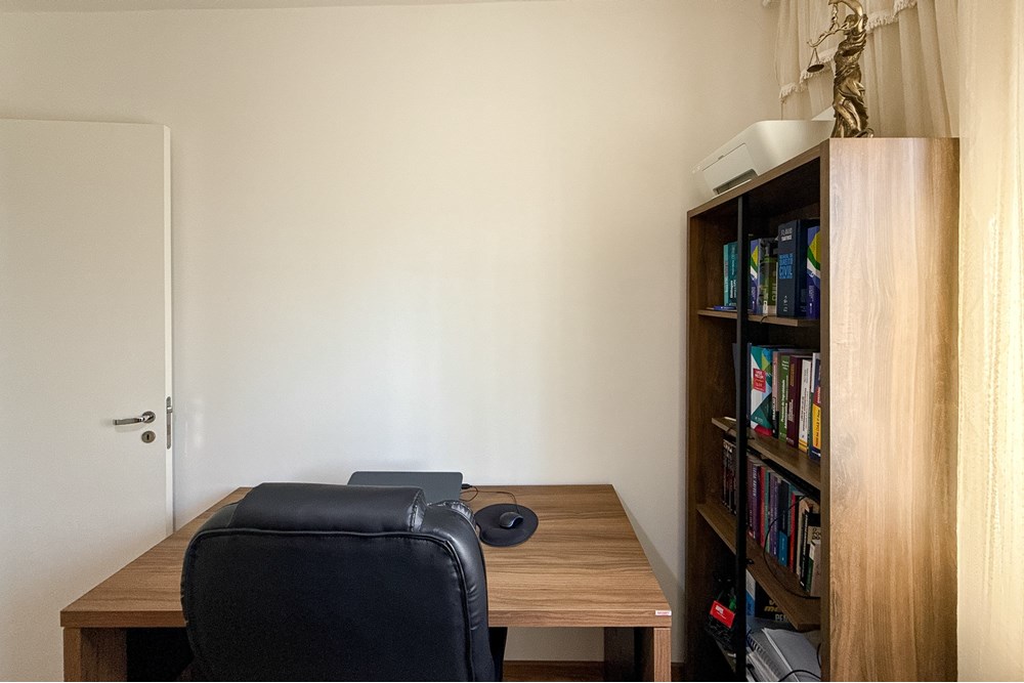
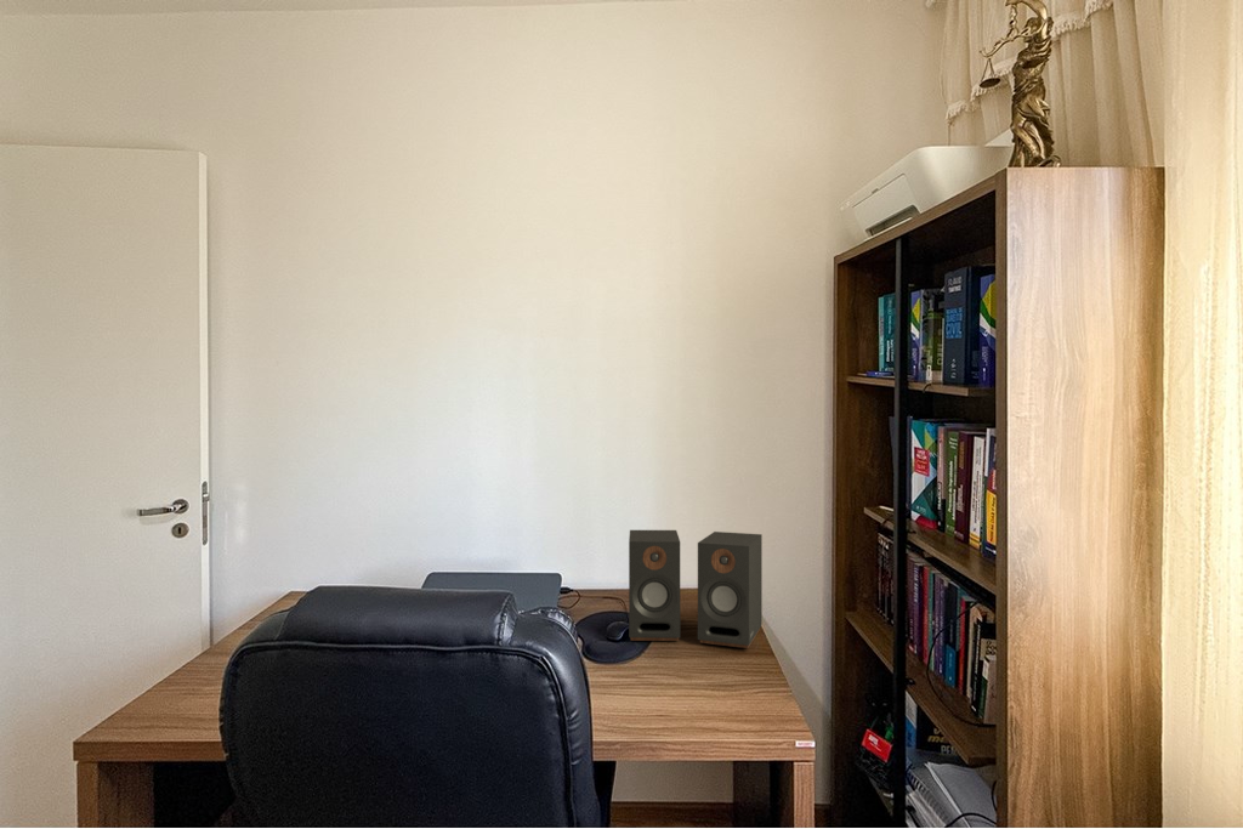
+ speaker (679, 585)
